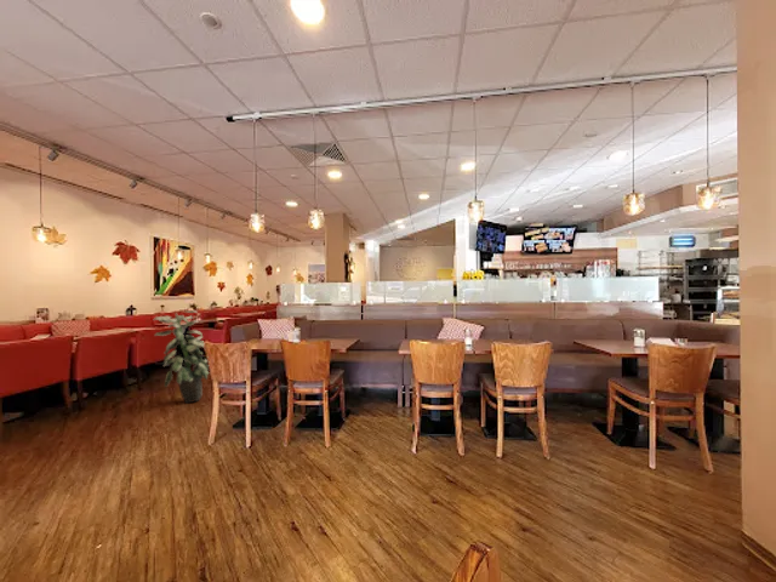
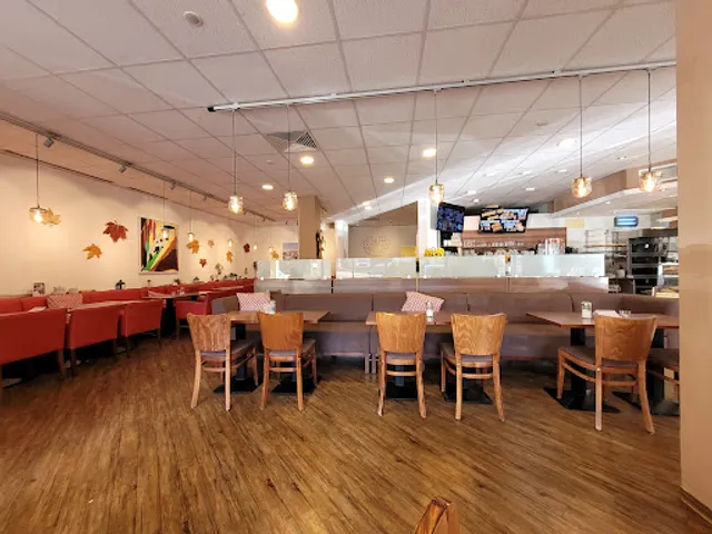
- indoor plant (186, 356)
